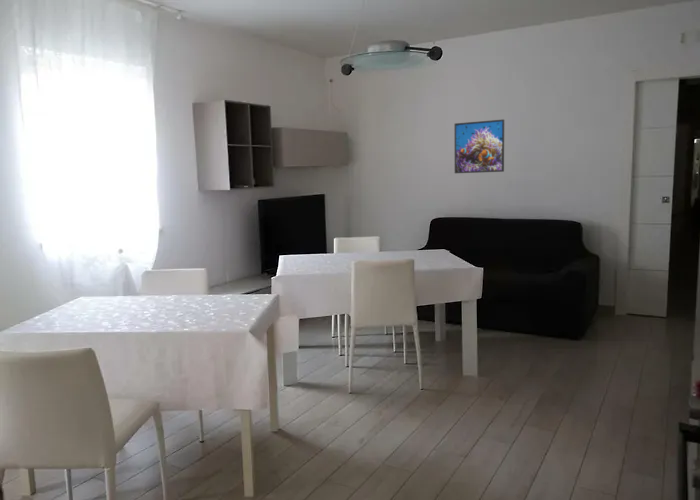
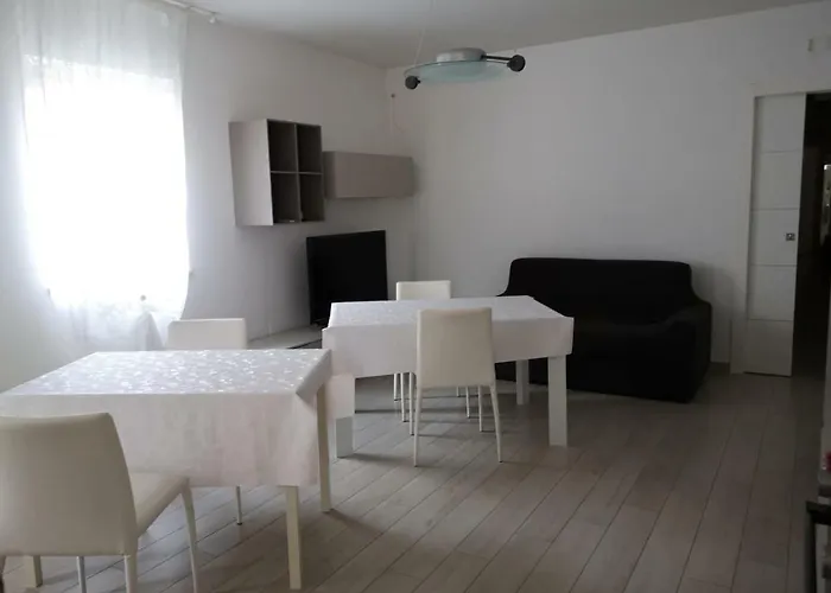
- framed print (478, 147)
